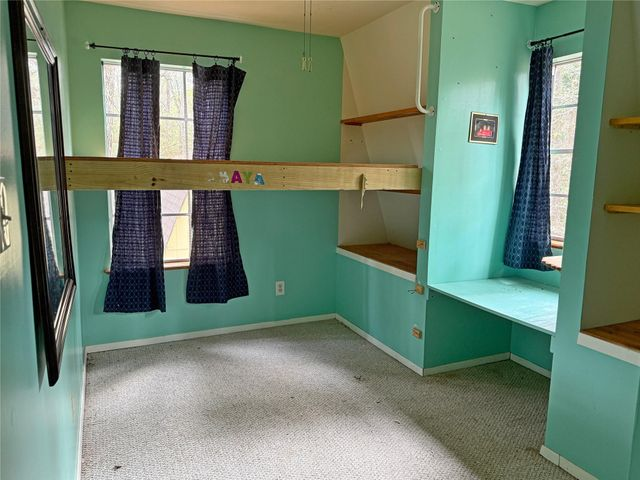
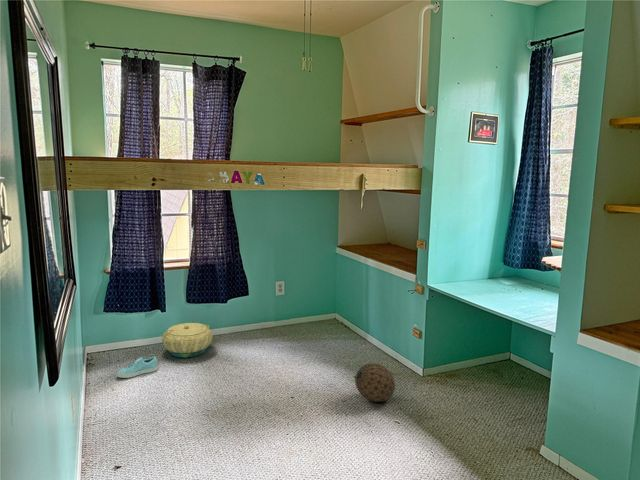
+ basket (187, 338)
+ sneaker (137, 365)
+ decorative ball (375, 382)
